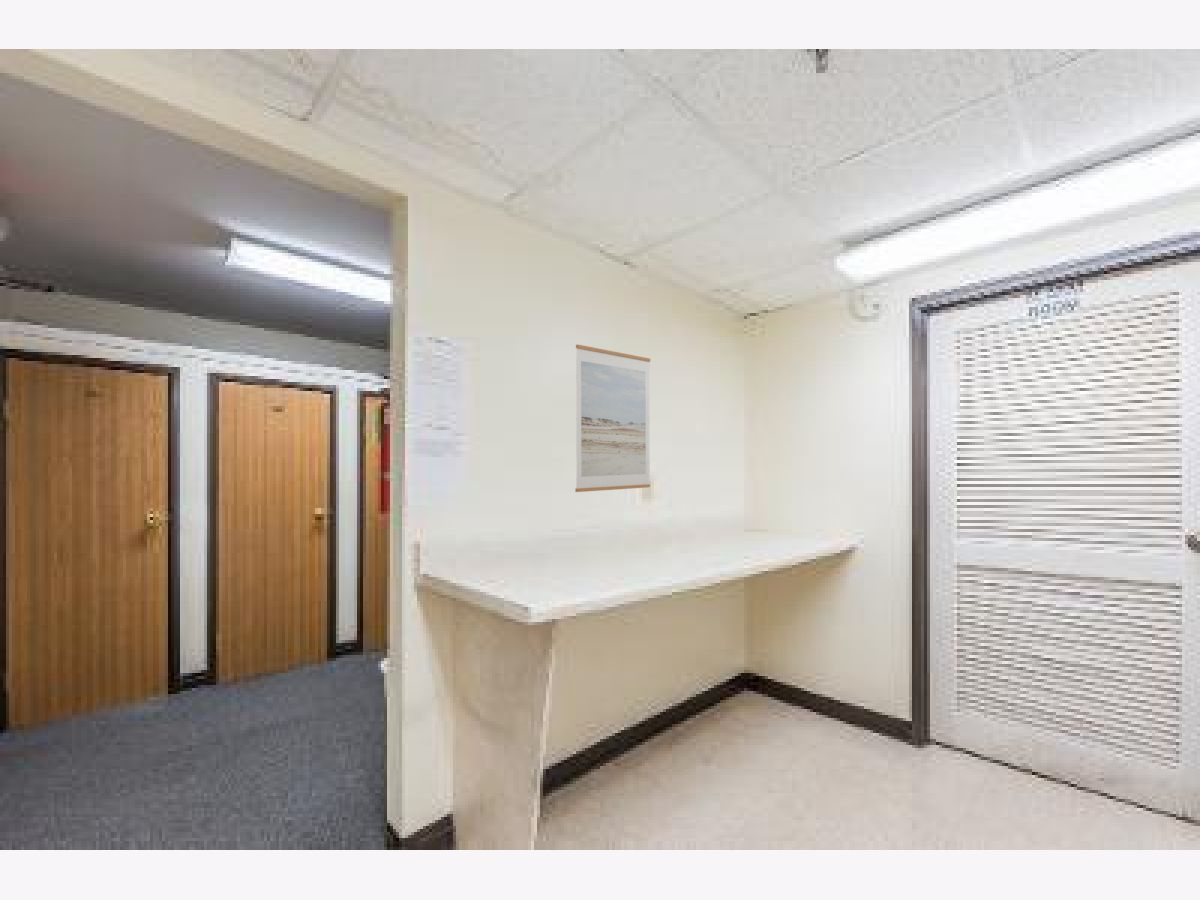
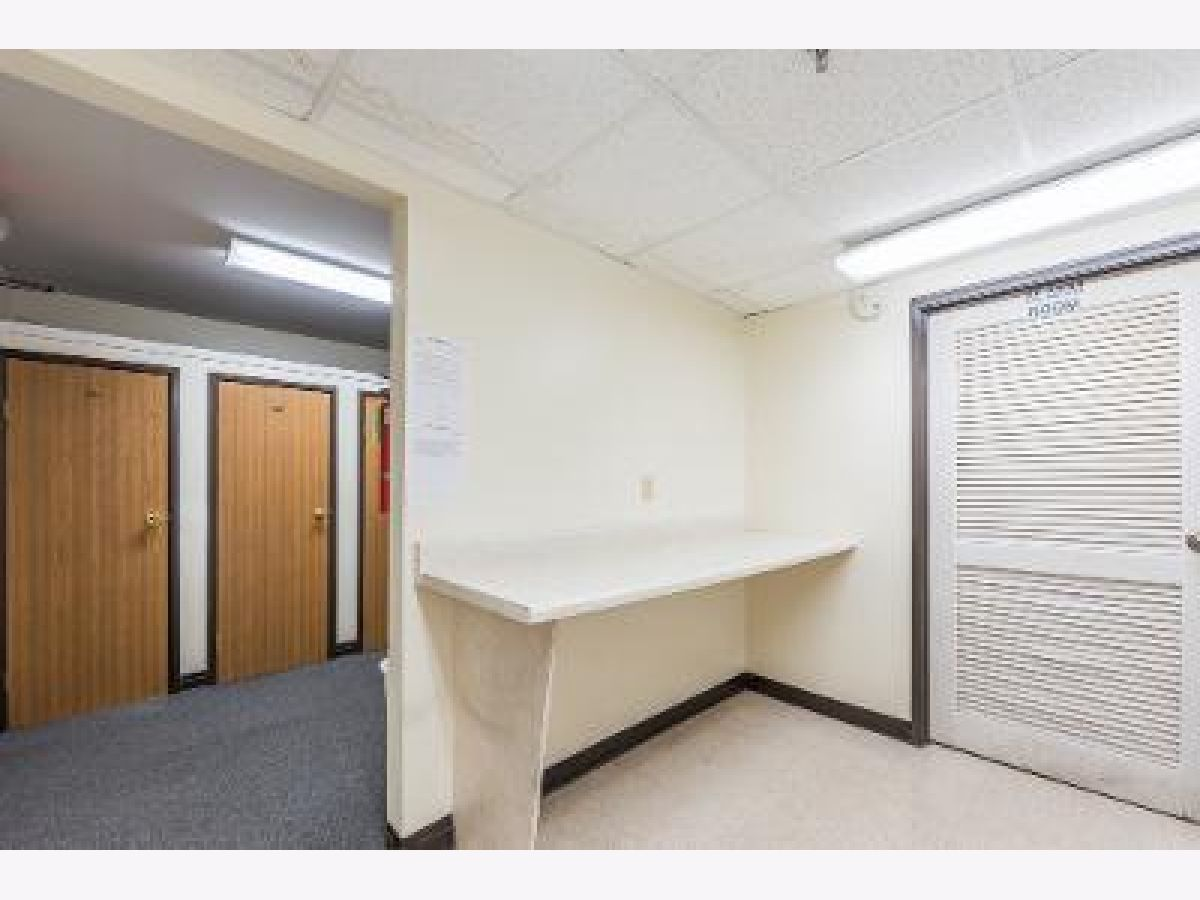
- wall art (615, 420)
